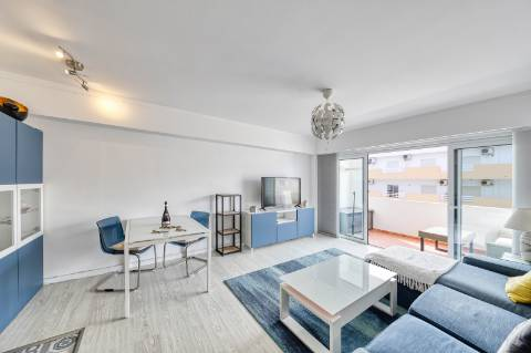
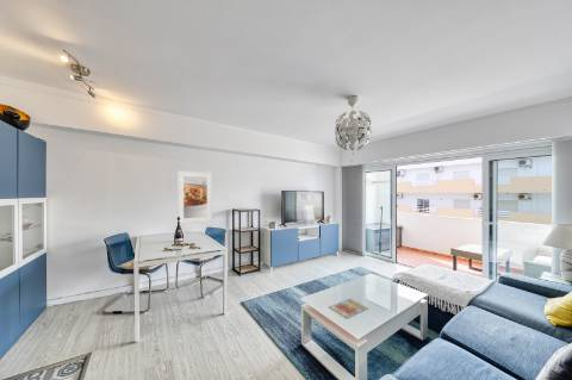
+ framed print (195, 197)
+ magazine (348, 307)
